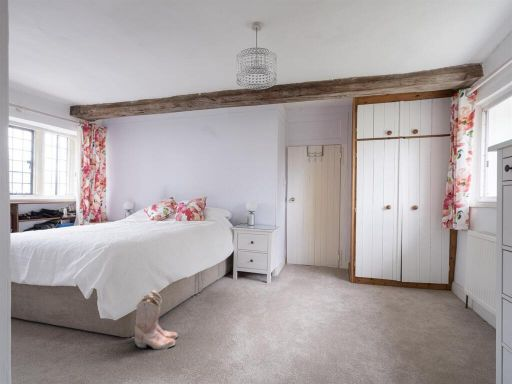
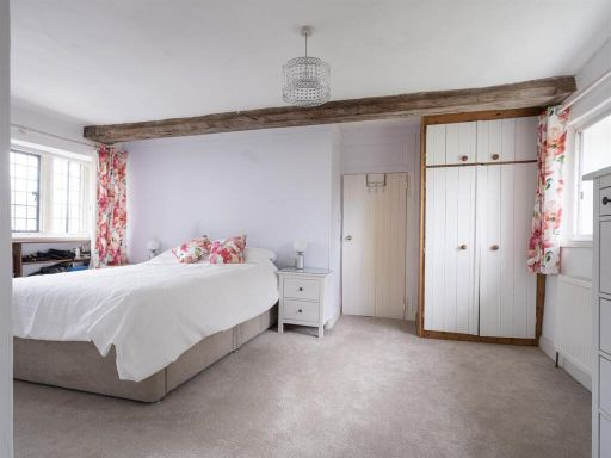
- boots (157, 317)
